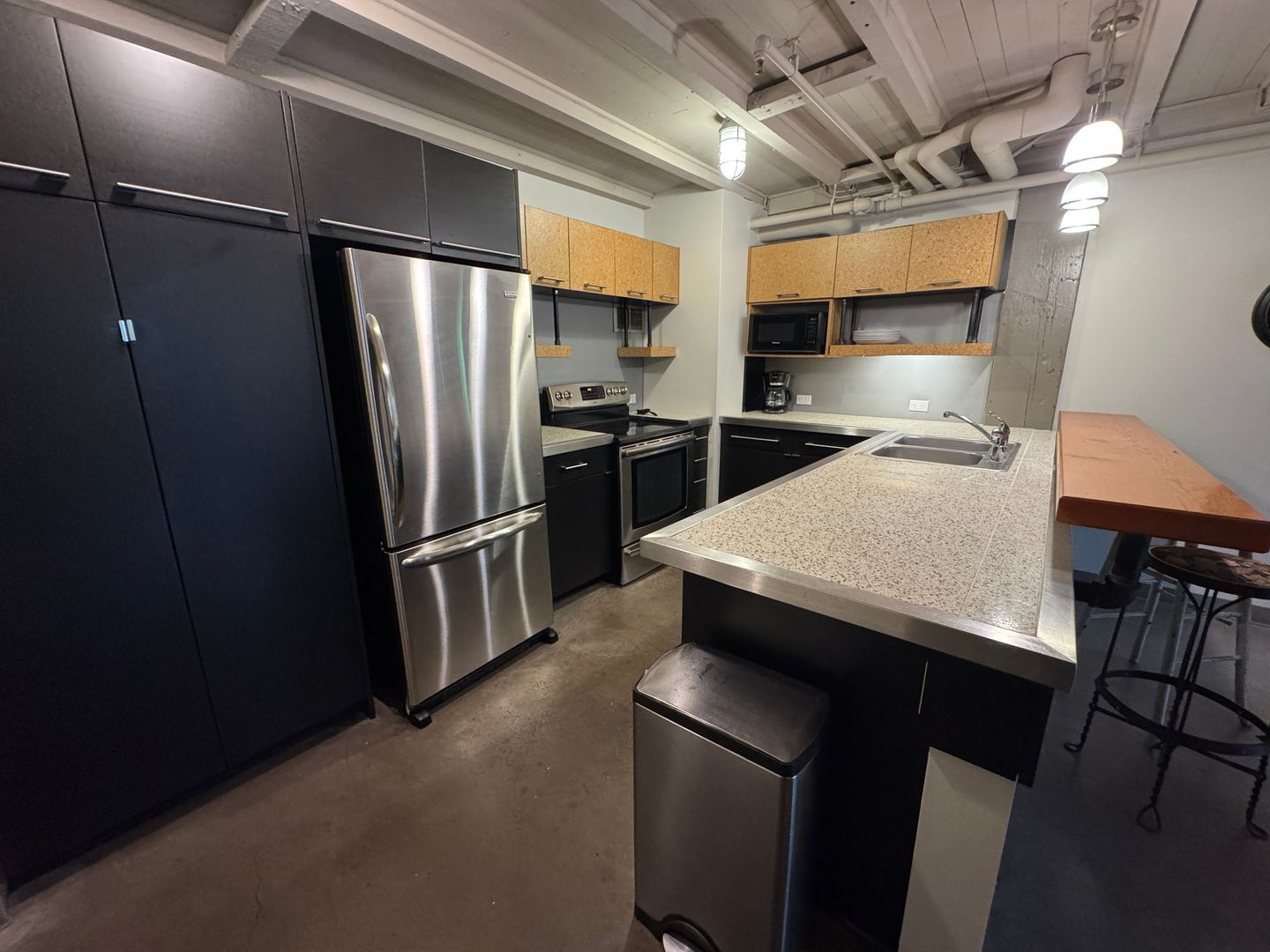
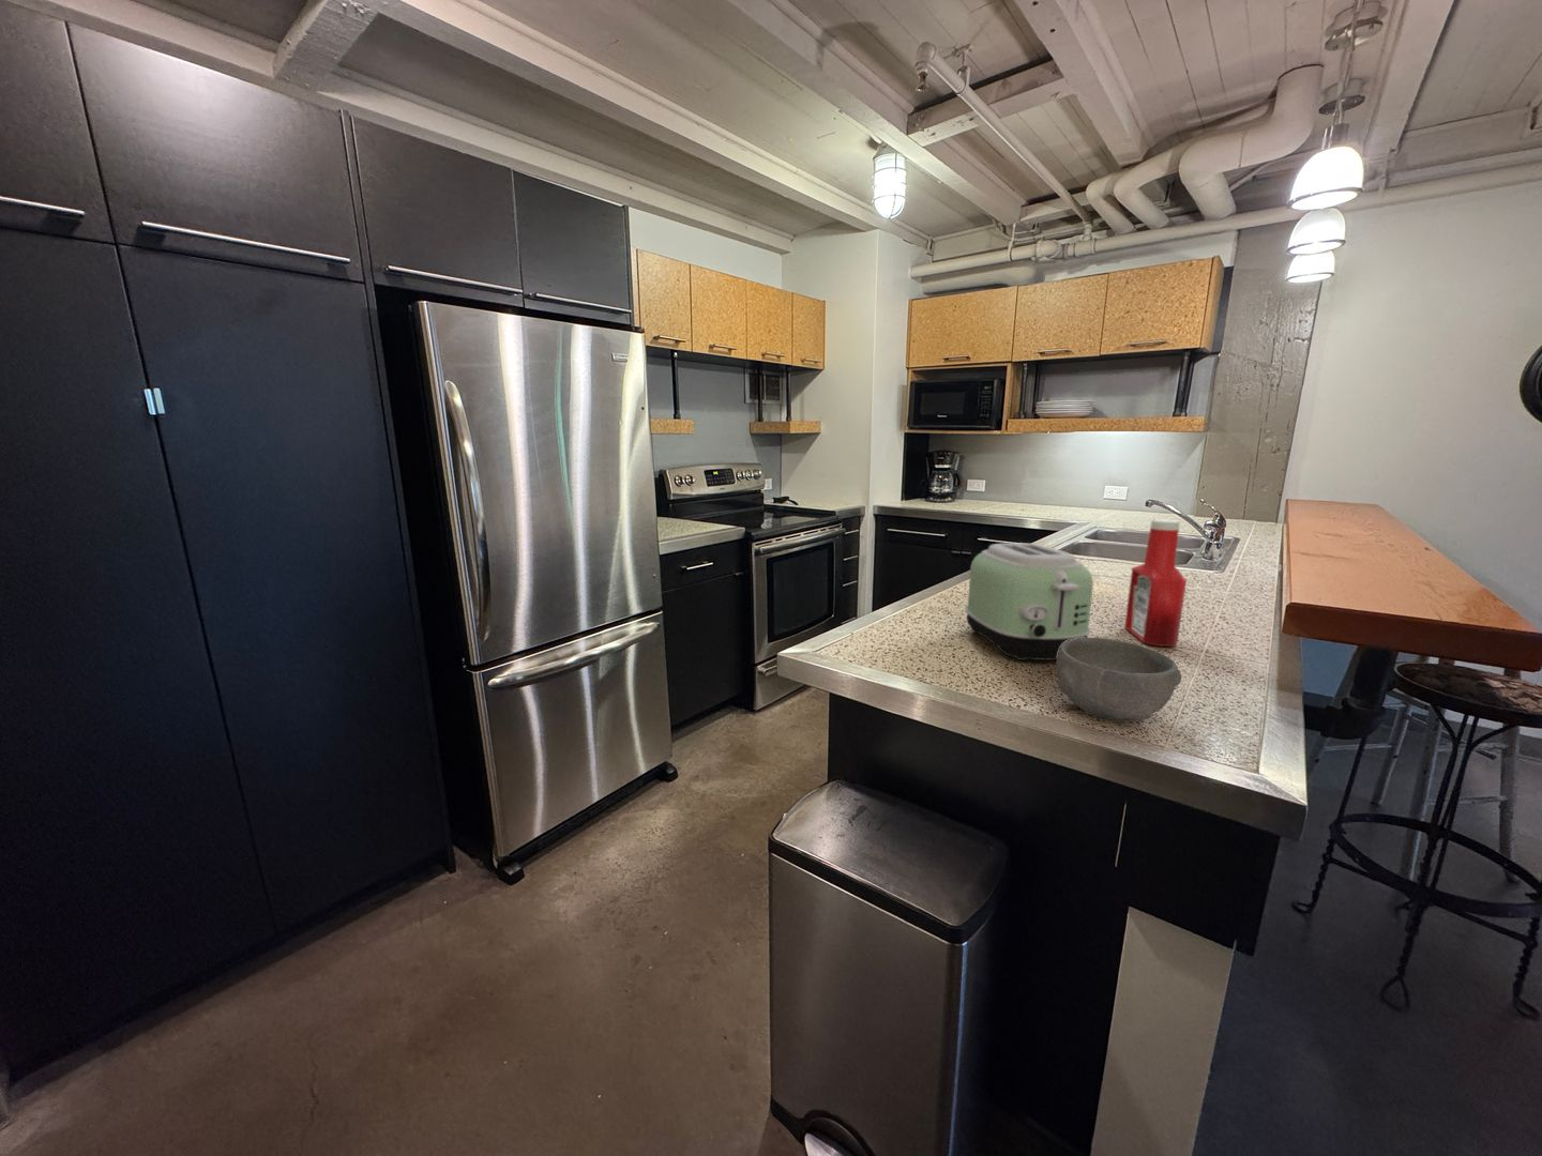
+ bowl (1111, 682)
+ soap bottle (1156, 579)
+ toaster (1028, 599)
